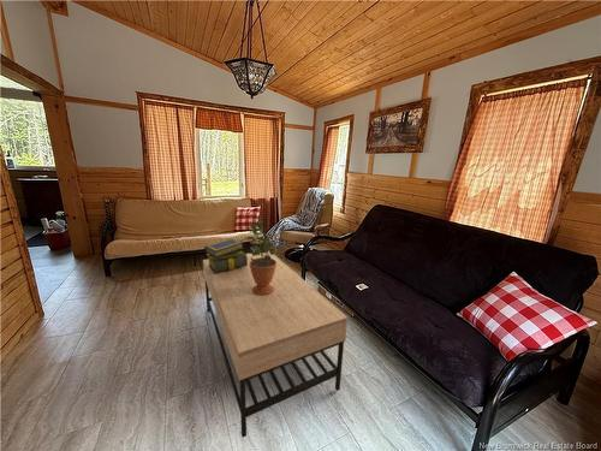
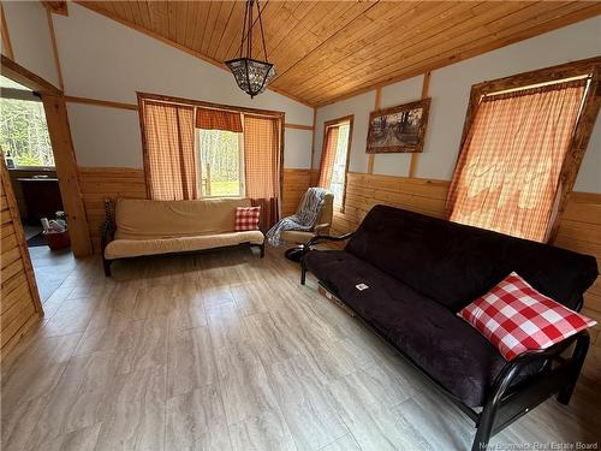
- potted plant (258, 255)
- coffee table (260, 313)
- stack of books (226, 254)
